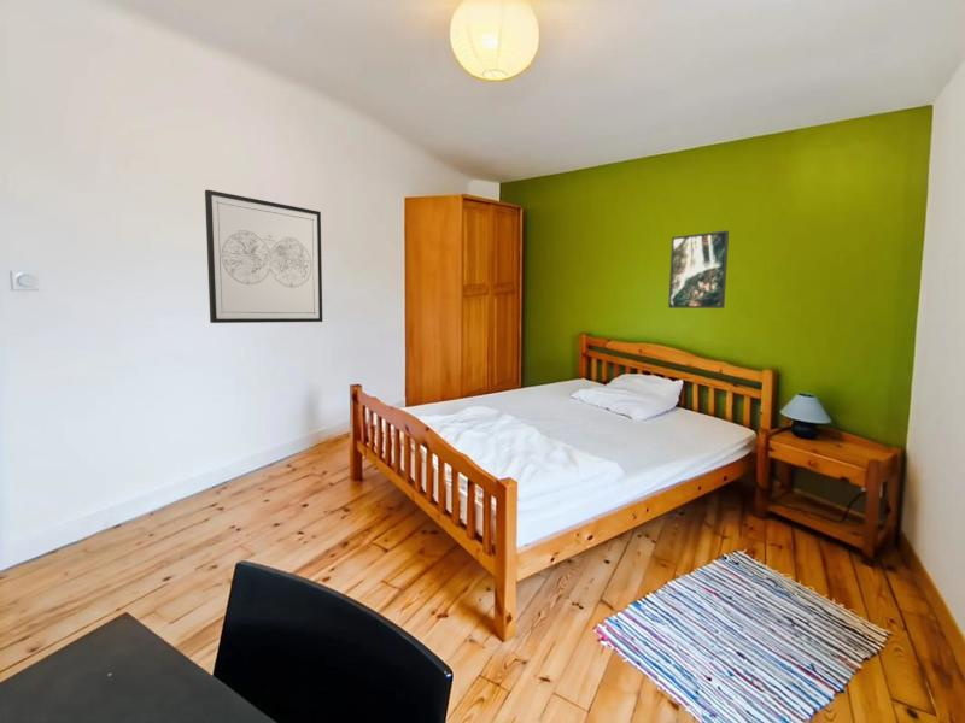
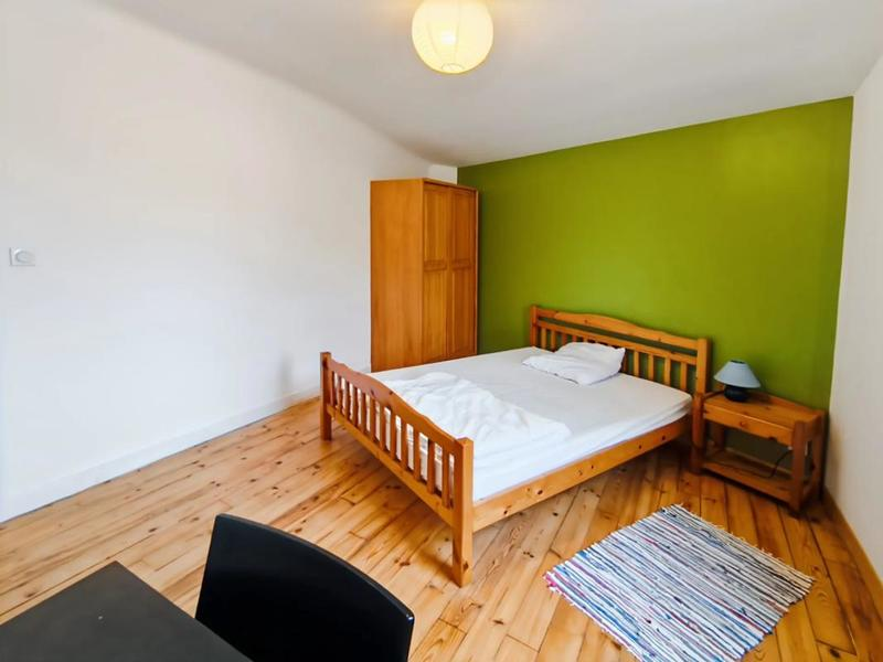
- wall art (269, 263)
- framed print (697, 271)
